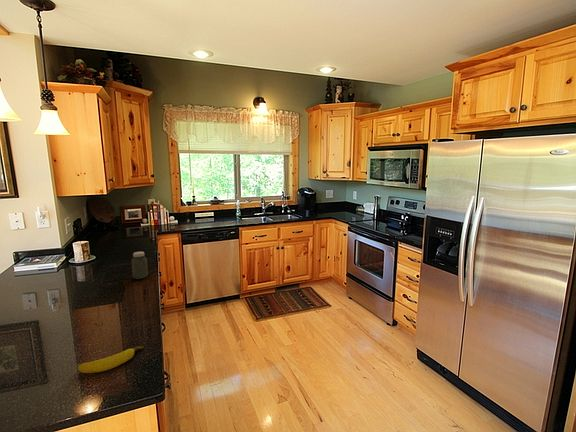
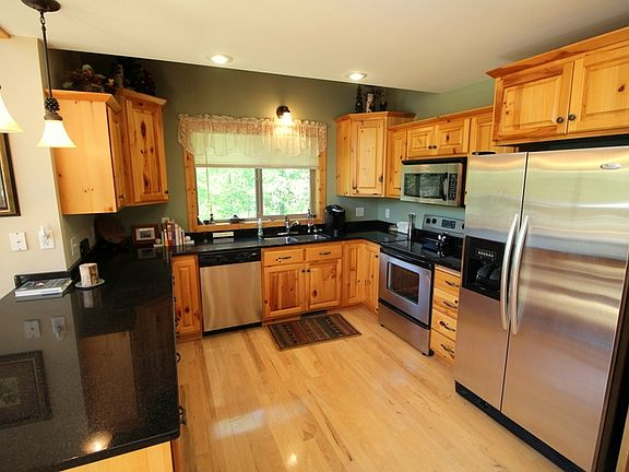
- jar (139, 265)
- banana (112, 357)
